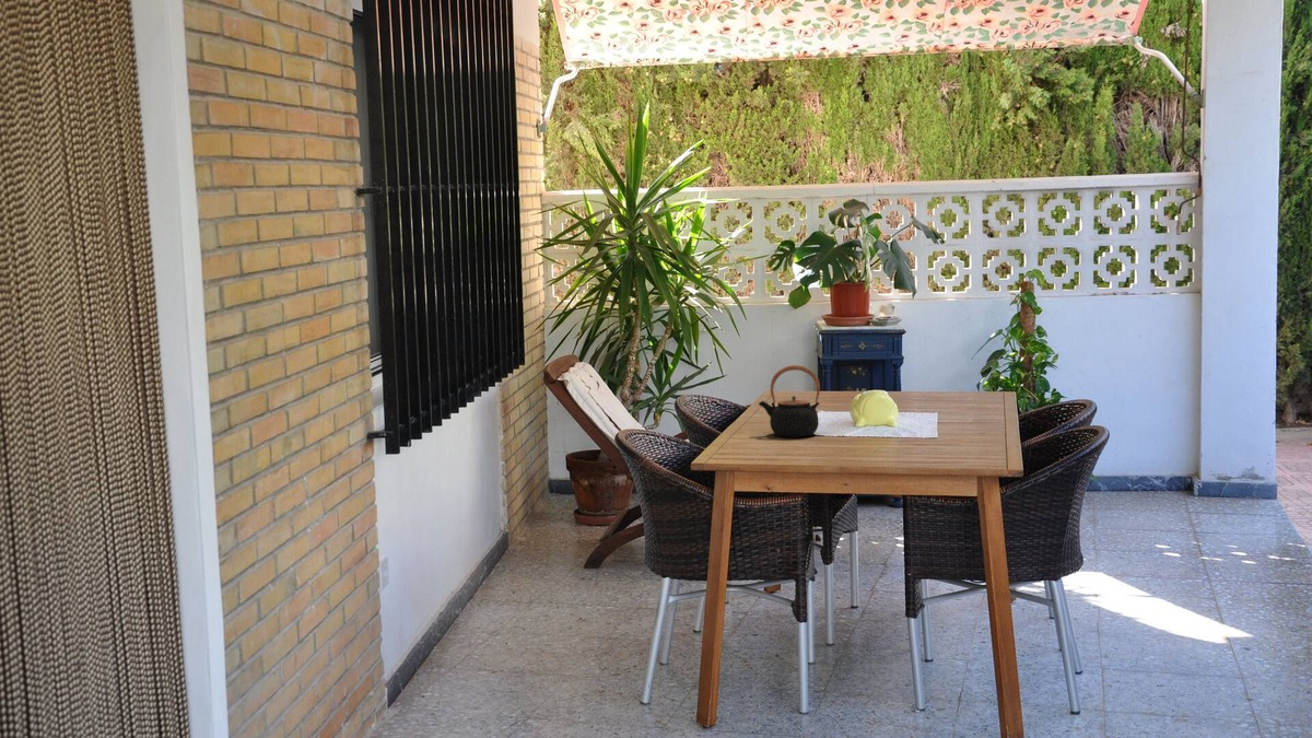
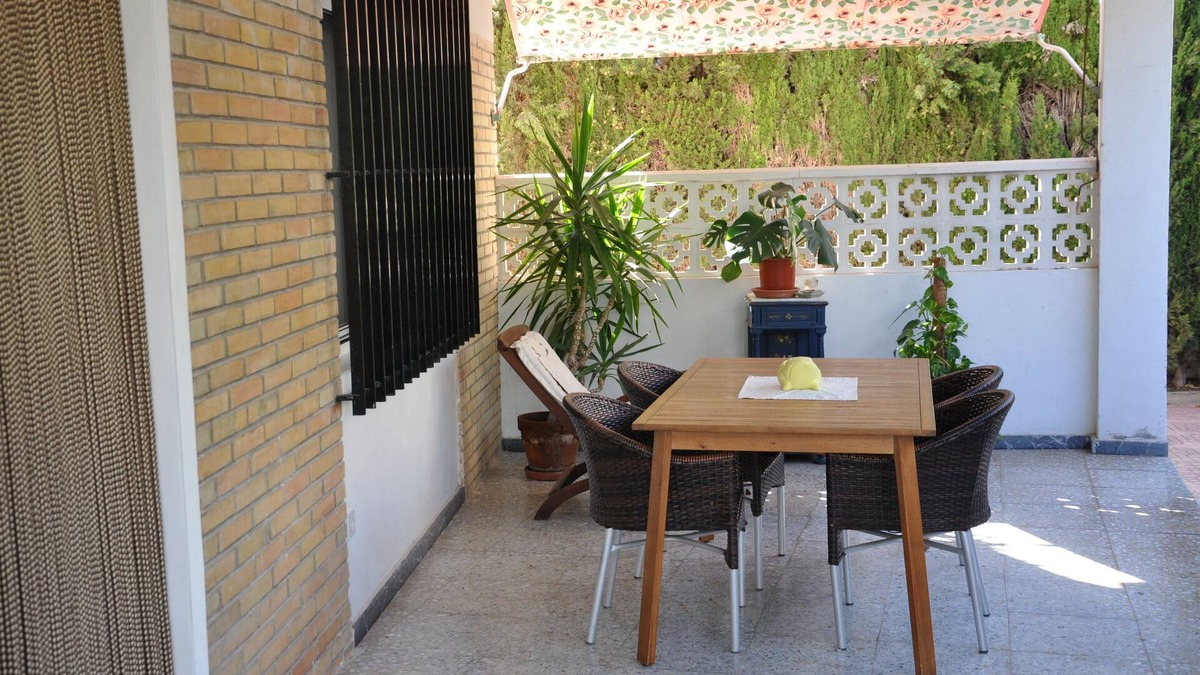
- teapot (788, 400)
